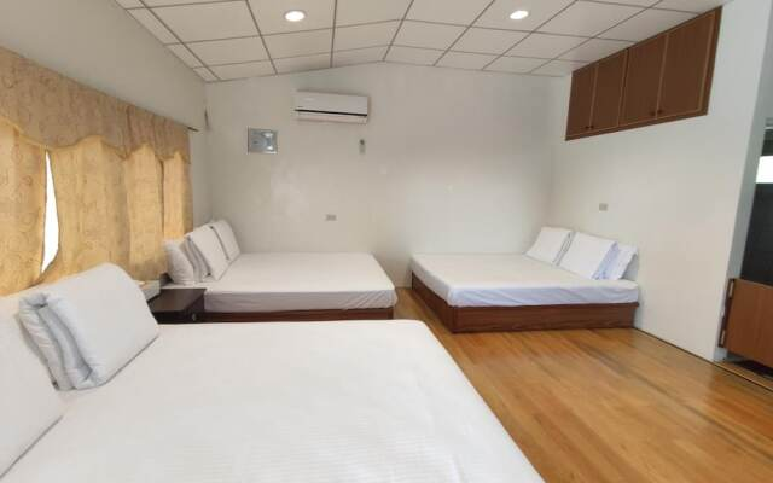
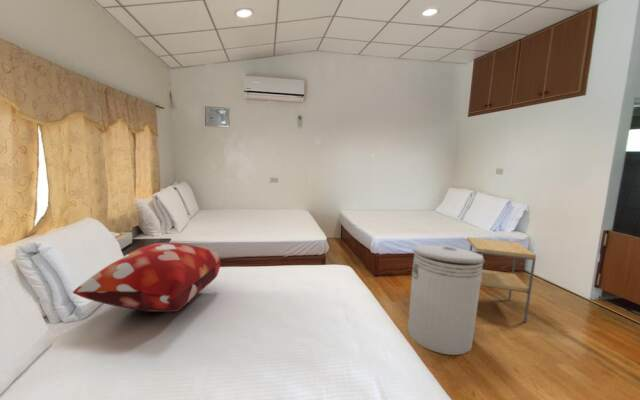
+ decorative pillow (159, 274)
+ side table (494, 276)
+ can (443, 291)
